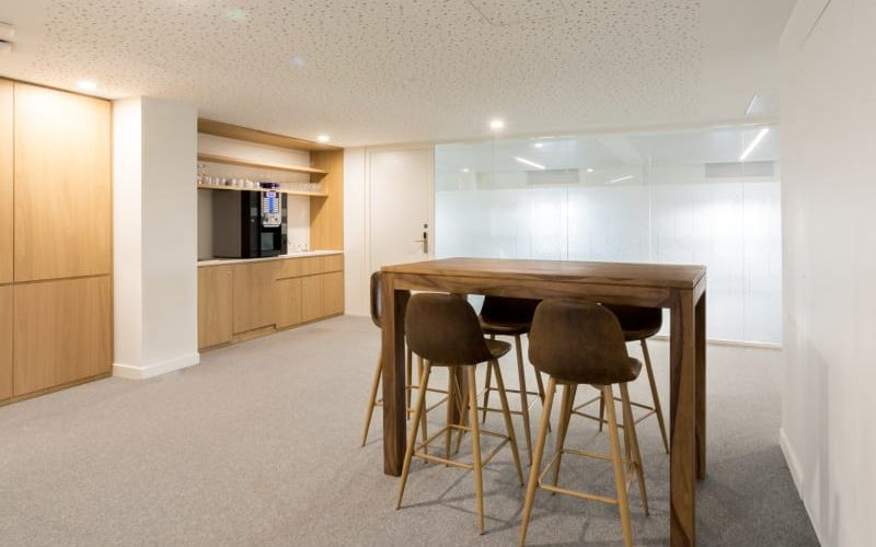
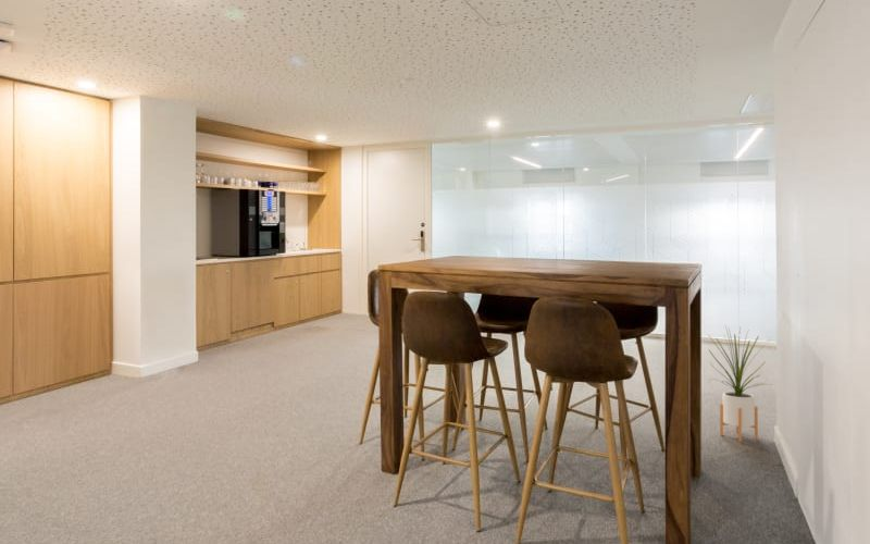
+ house plant (739, 381)
